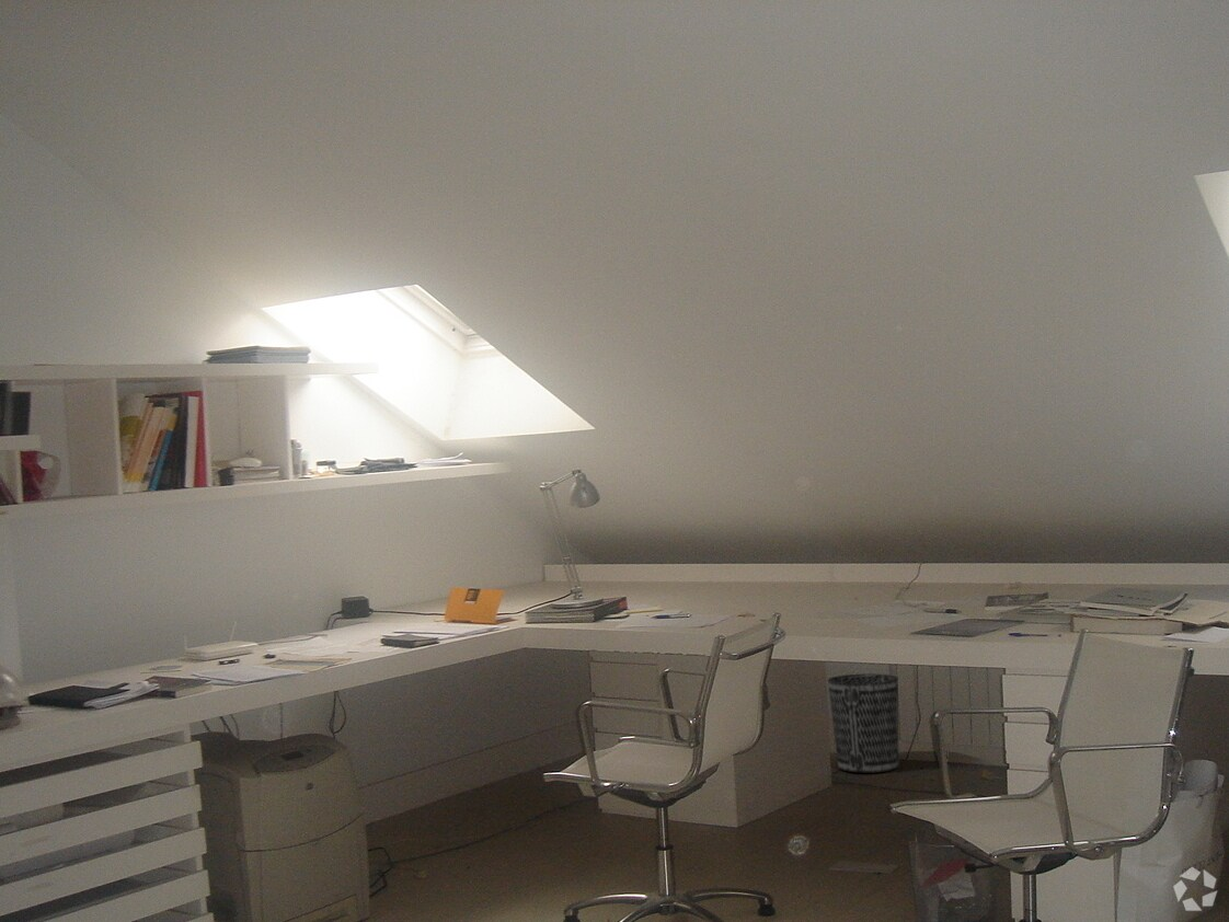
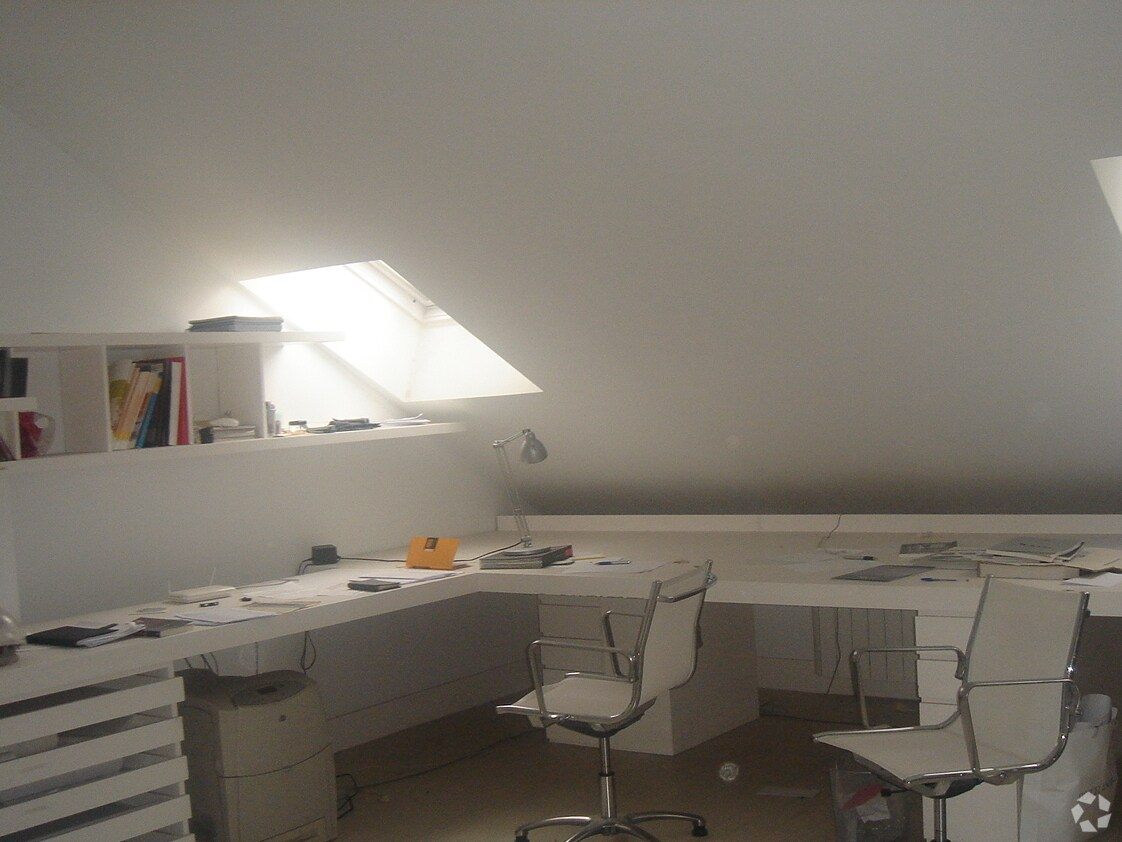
- wastebasket (865, 722)
